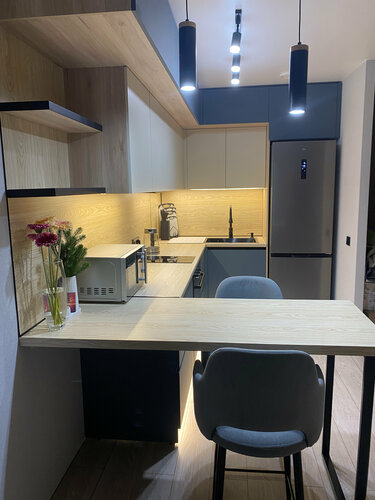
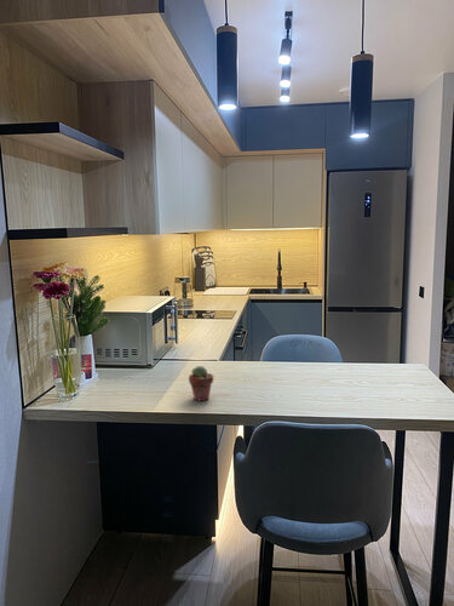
+ potted succulent (201, 382)
